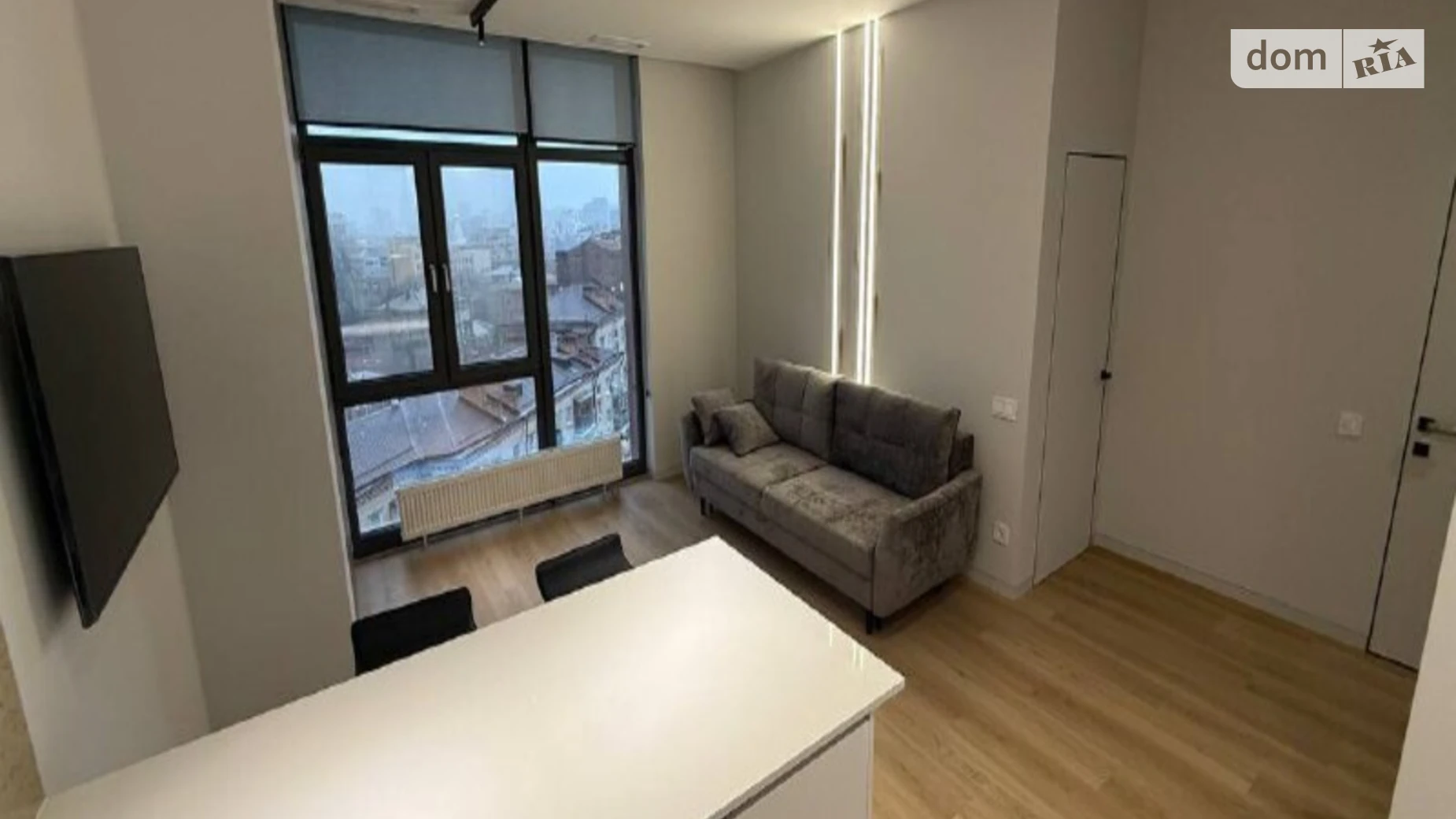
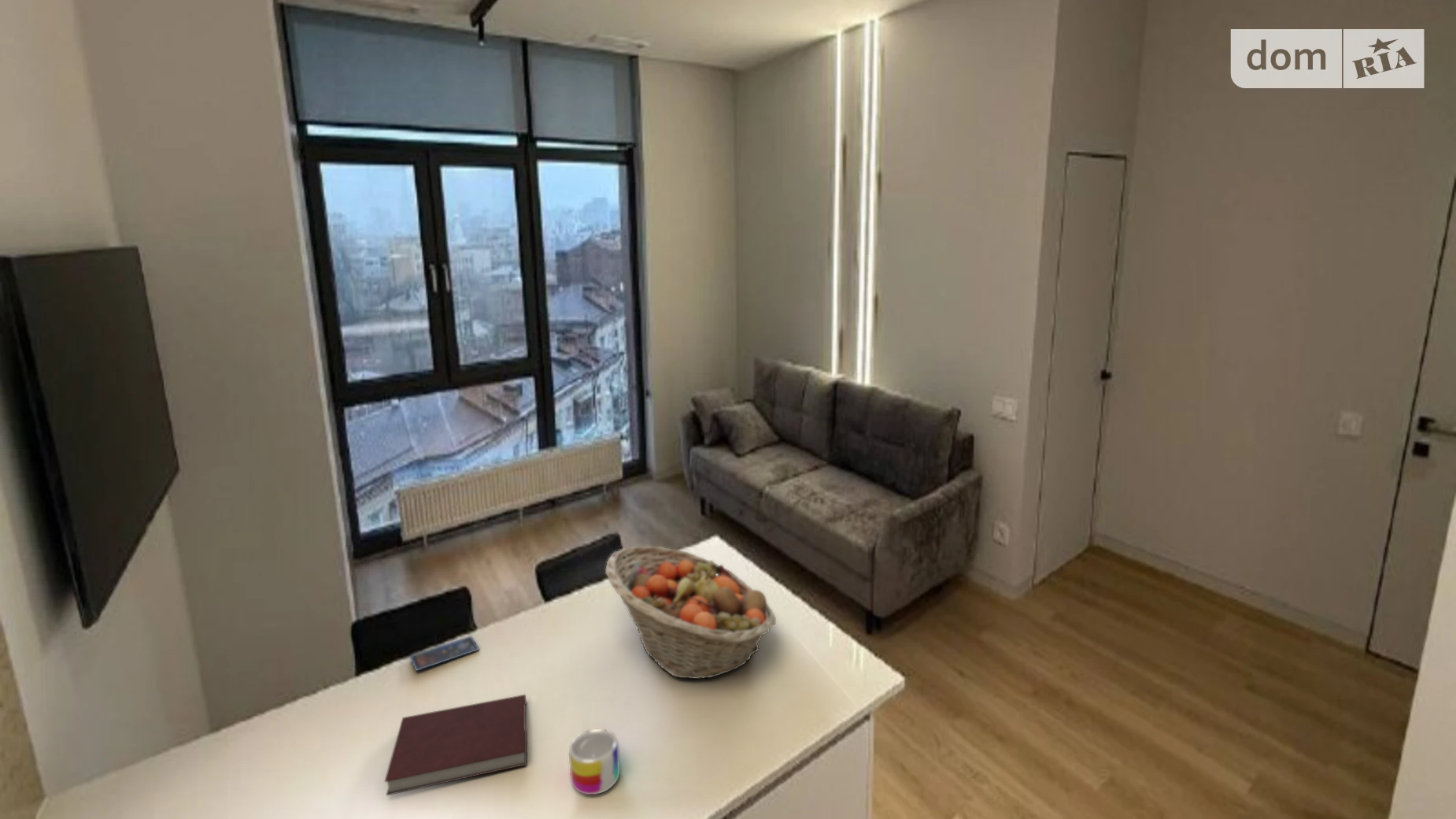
+ notebook (462, 739)
+ smartphone (445, 653)
+ fruit basket (689, 602)
+ mug (593, 755)
